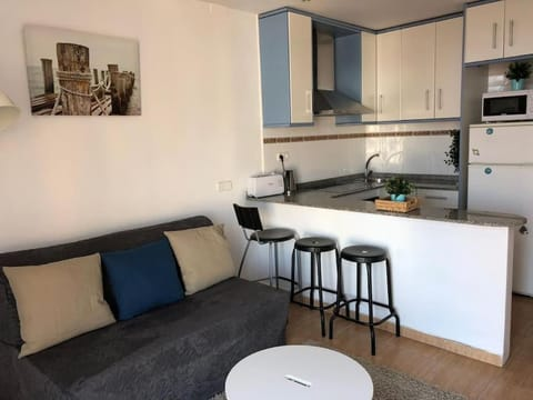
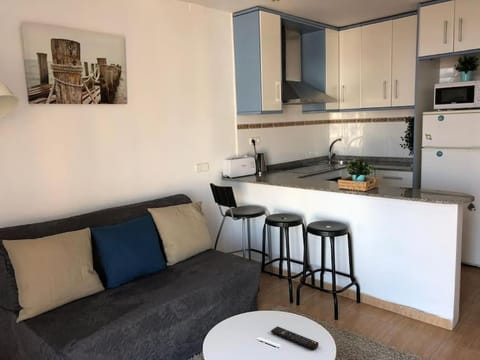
+ remote control (294, 337)
